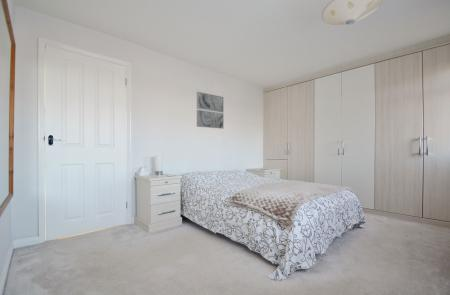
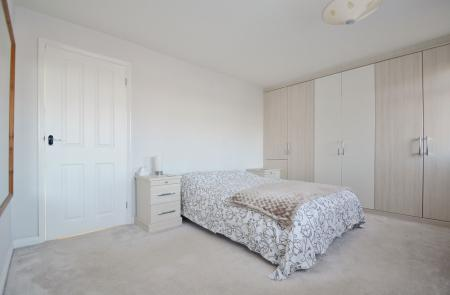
- wall art (210, 111)
